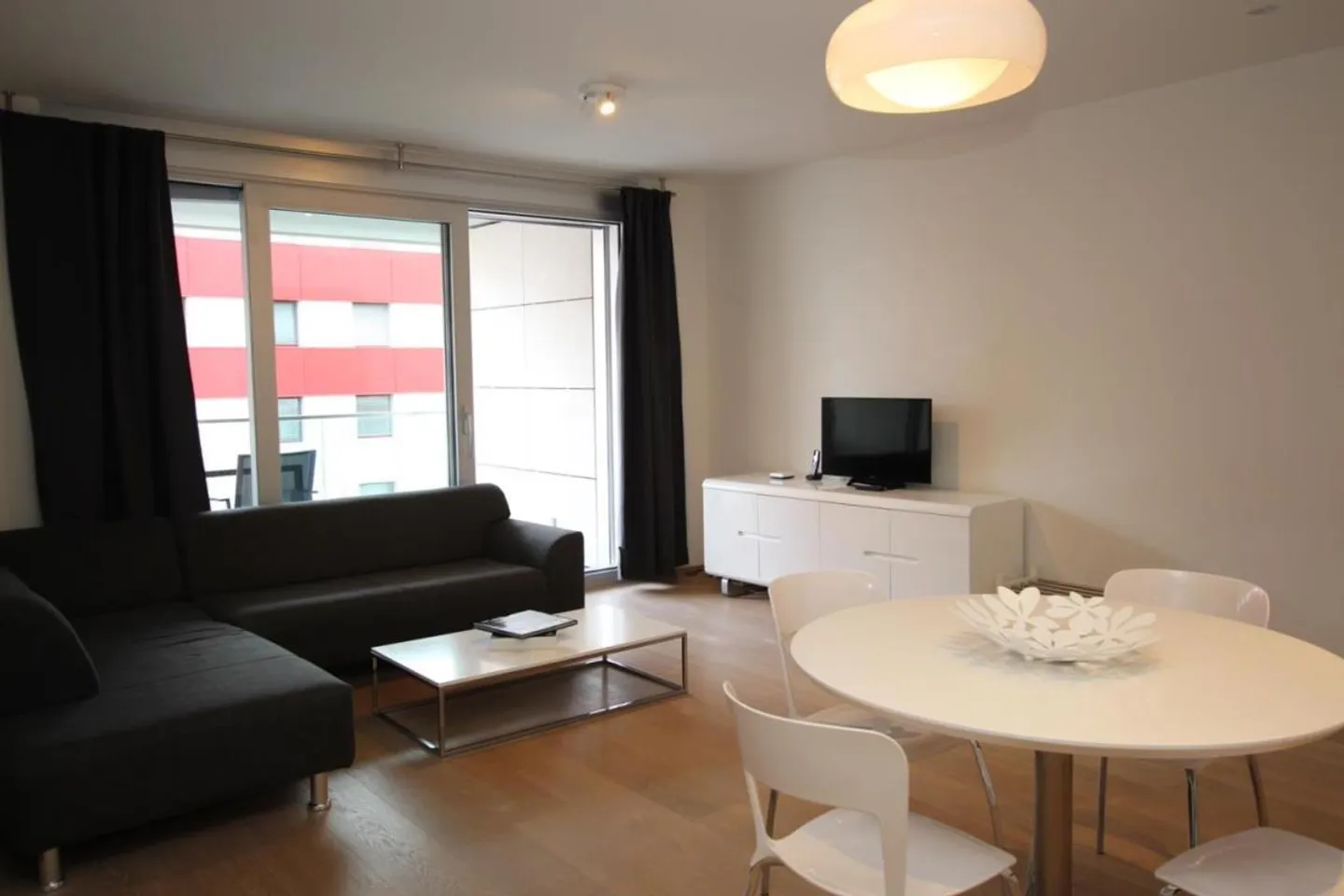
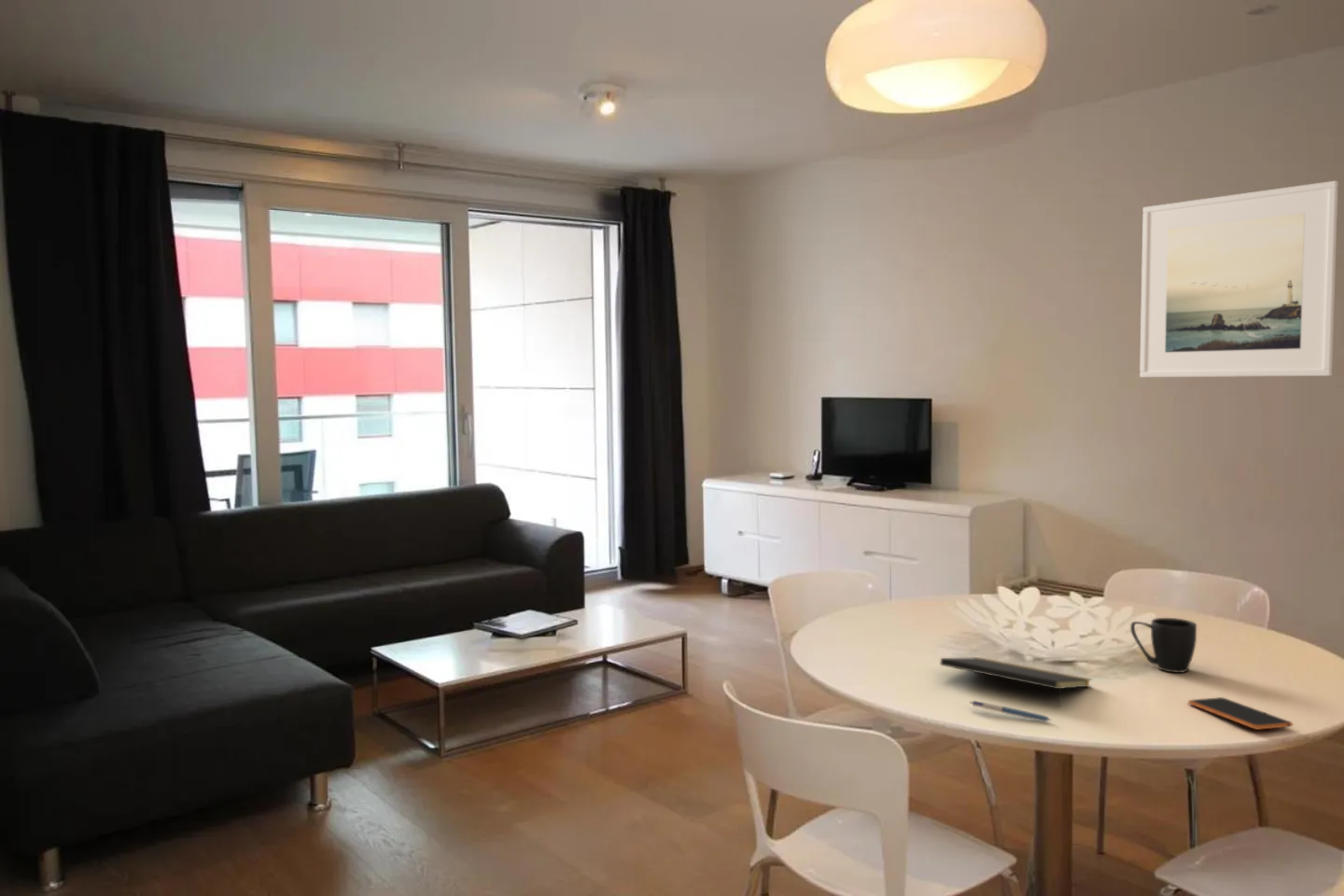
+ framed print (1231, 286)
+ smartphone (1238, 712)
+ pen (1009, 710)
+ mug (1163, 644)
+ notepad (1015, 672)
